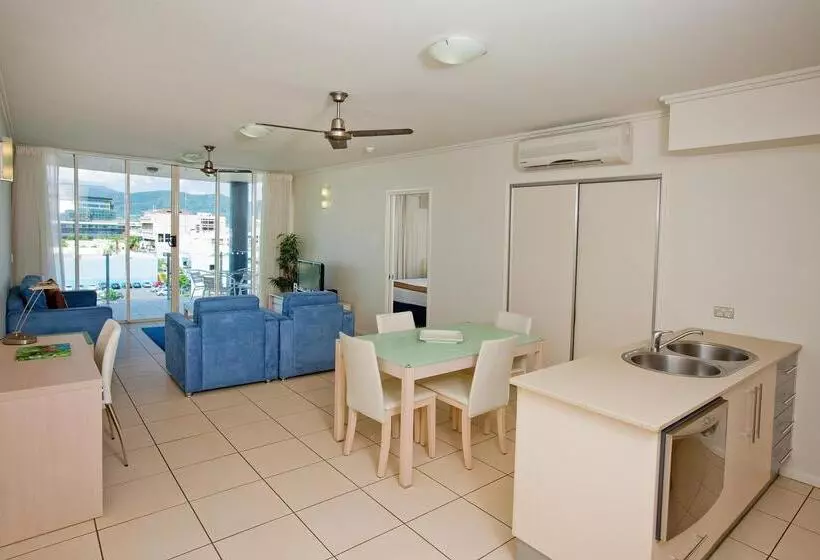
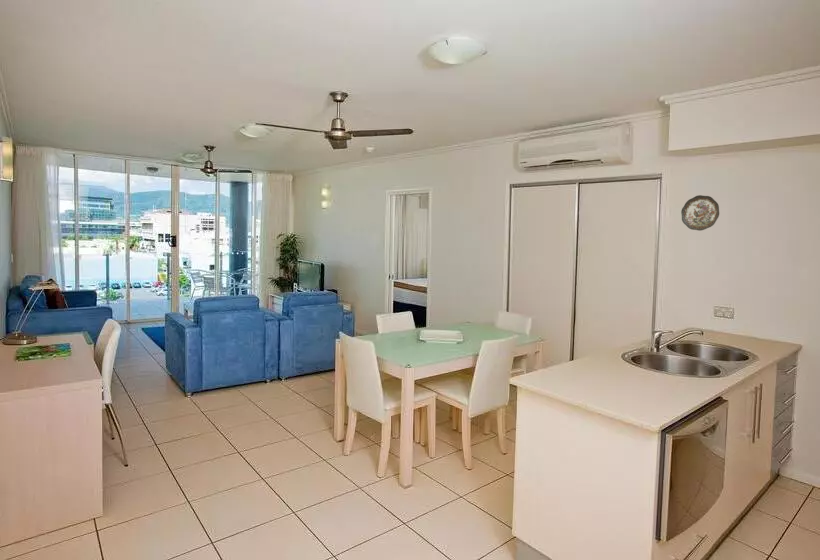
+ decorative plate (700, 213)
